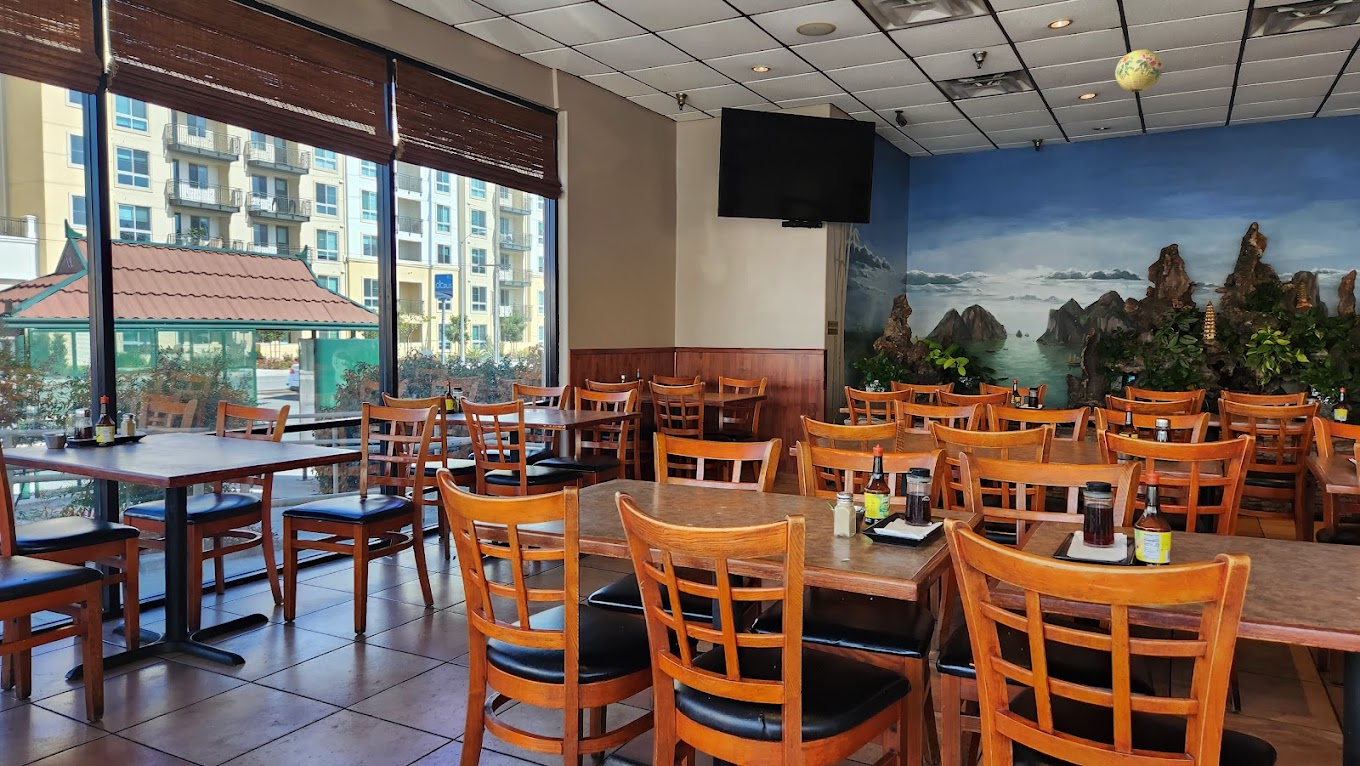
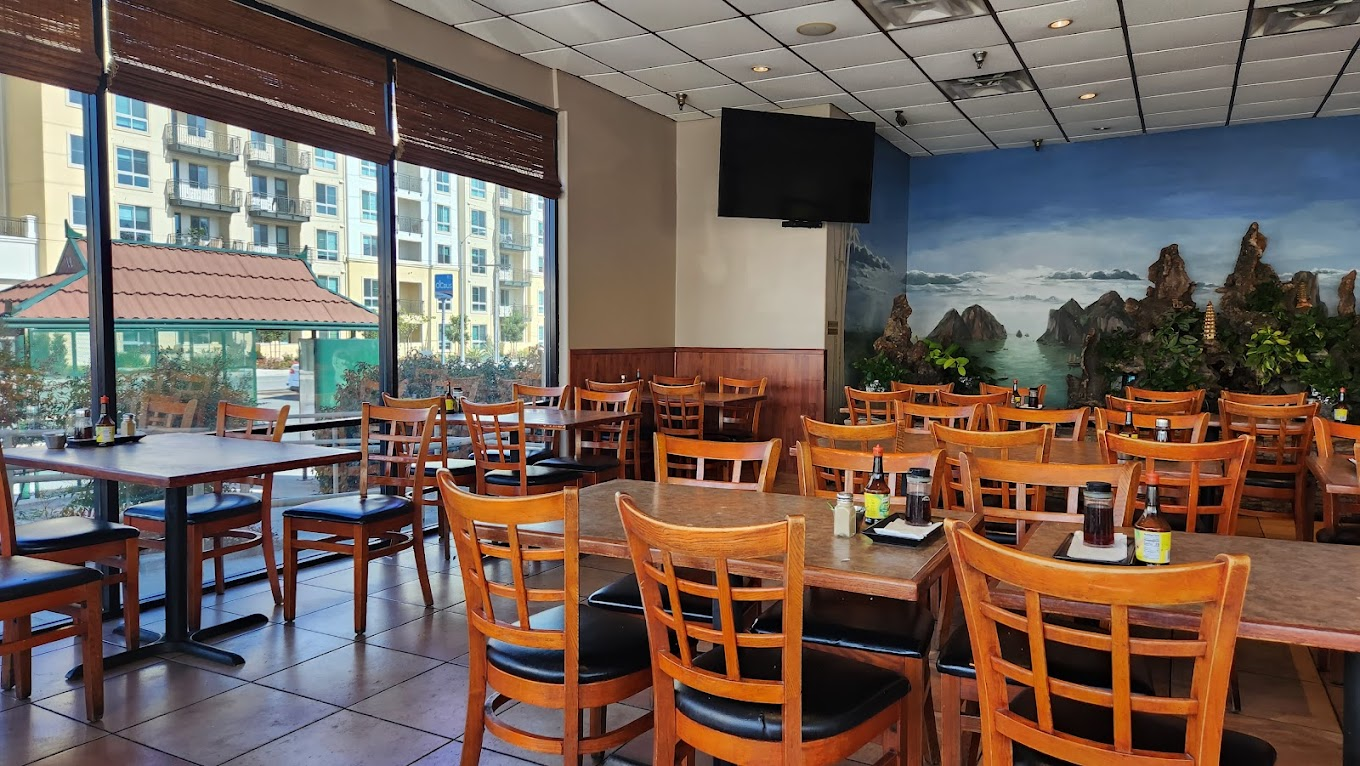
- paper lantern (1138, 71)
